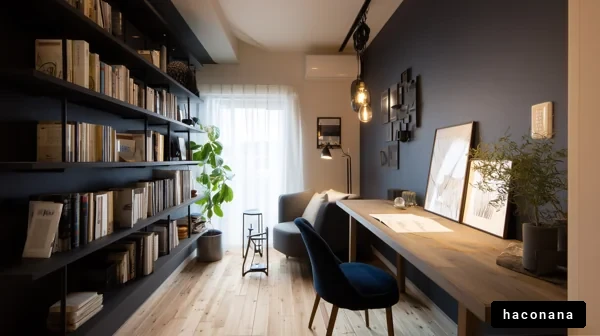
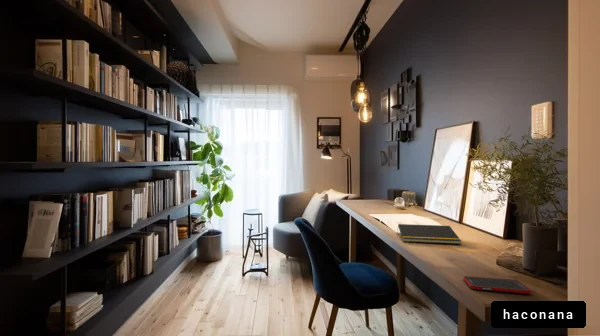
+ notepad (427, 233)
+ cell phone (495, 284)
